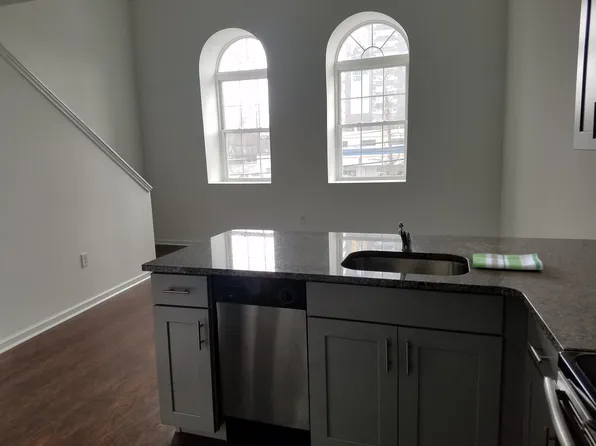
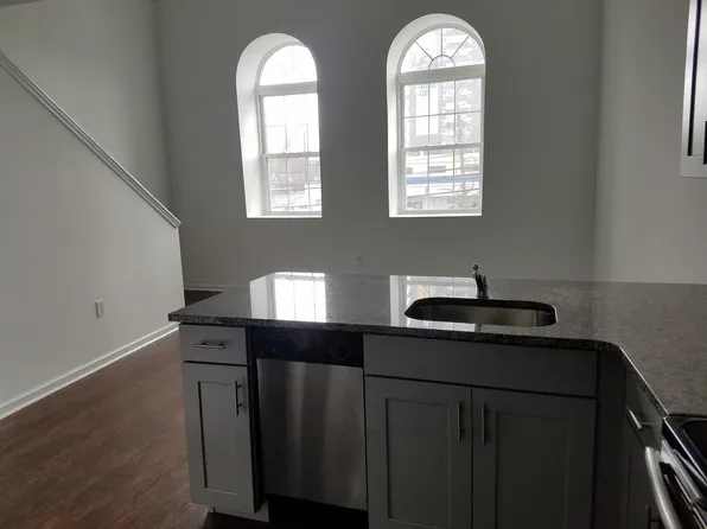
- dish towel (505, 260)
